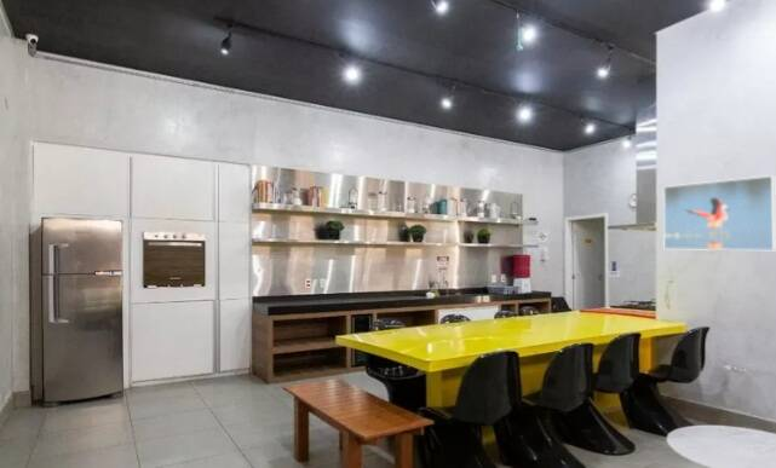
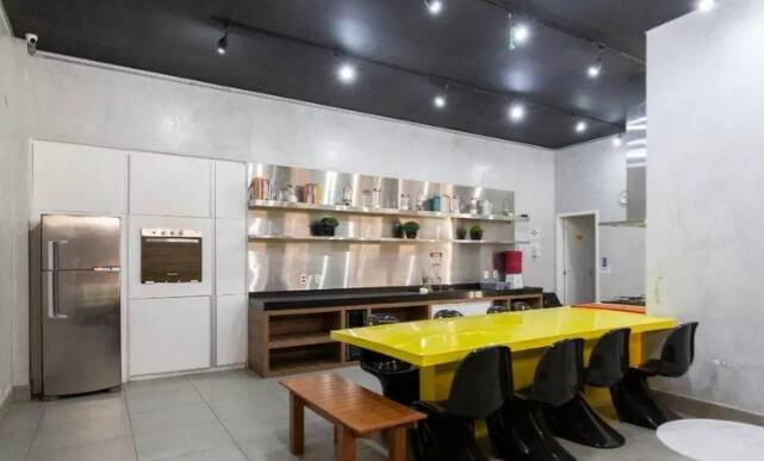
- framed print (714, 215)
